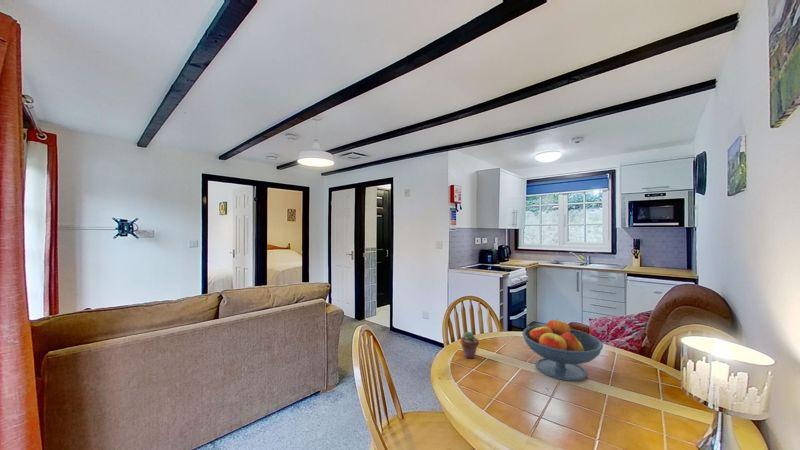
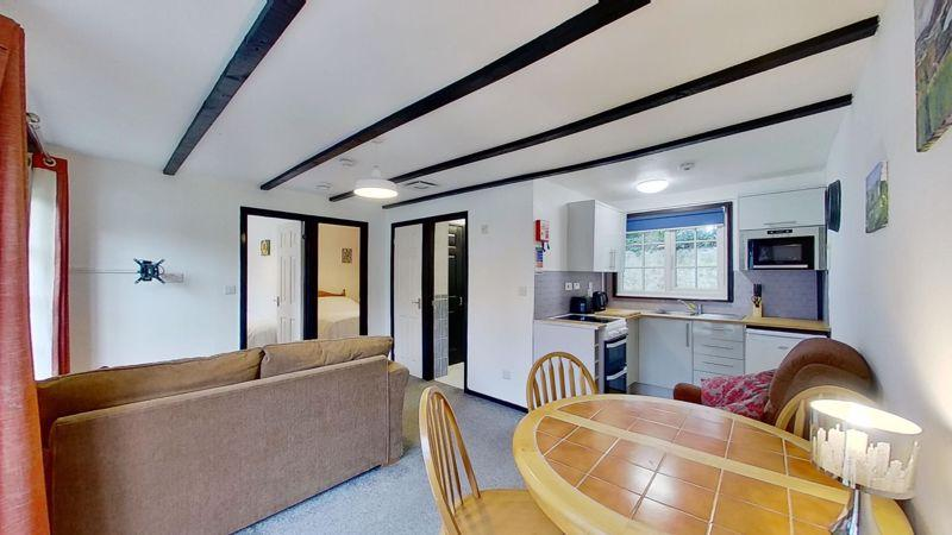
- fruit bowl (560, 347)
- potted succulent (469, 343)
